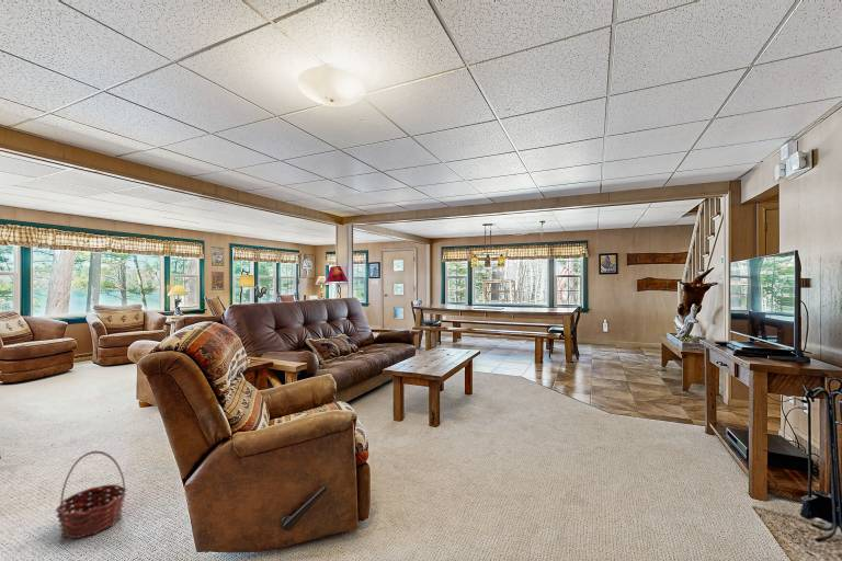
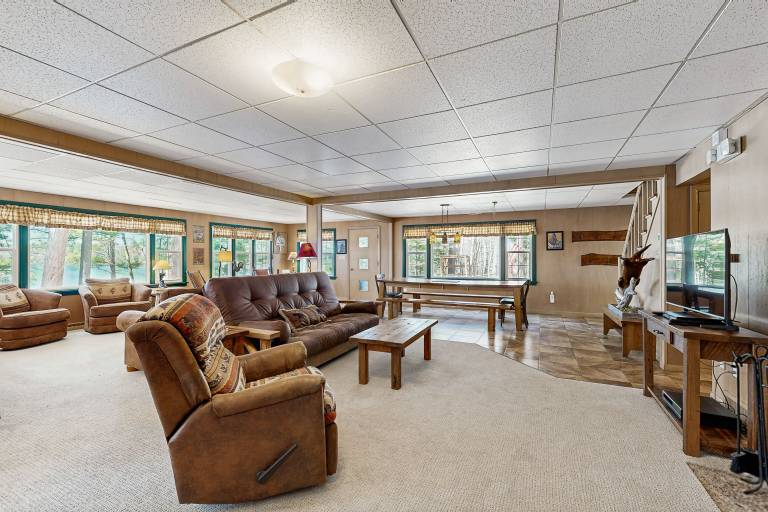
- basket (92, 488)
